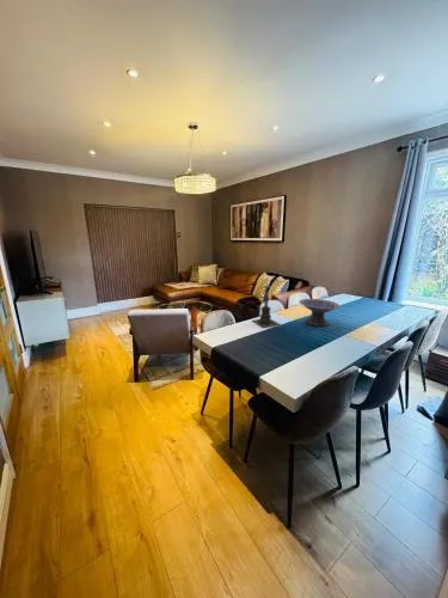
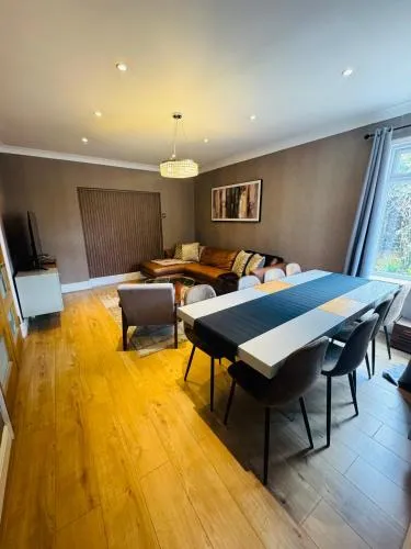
- candle holder (266, 301)
- decorative bowl (318, 312)
